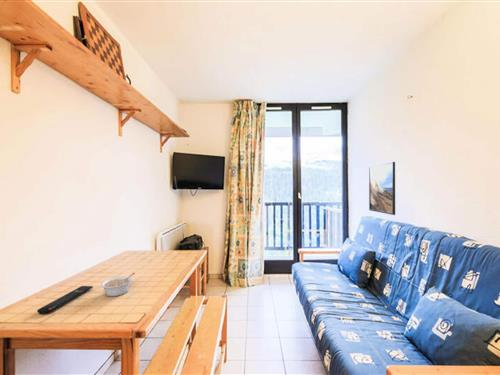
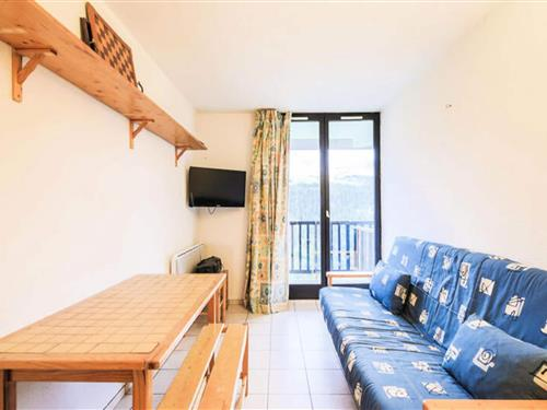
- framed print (380, 188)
- remote control (67, 298)
- legume (117, 285)
